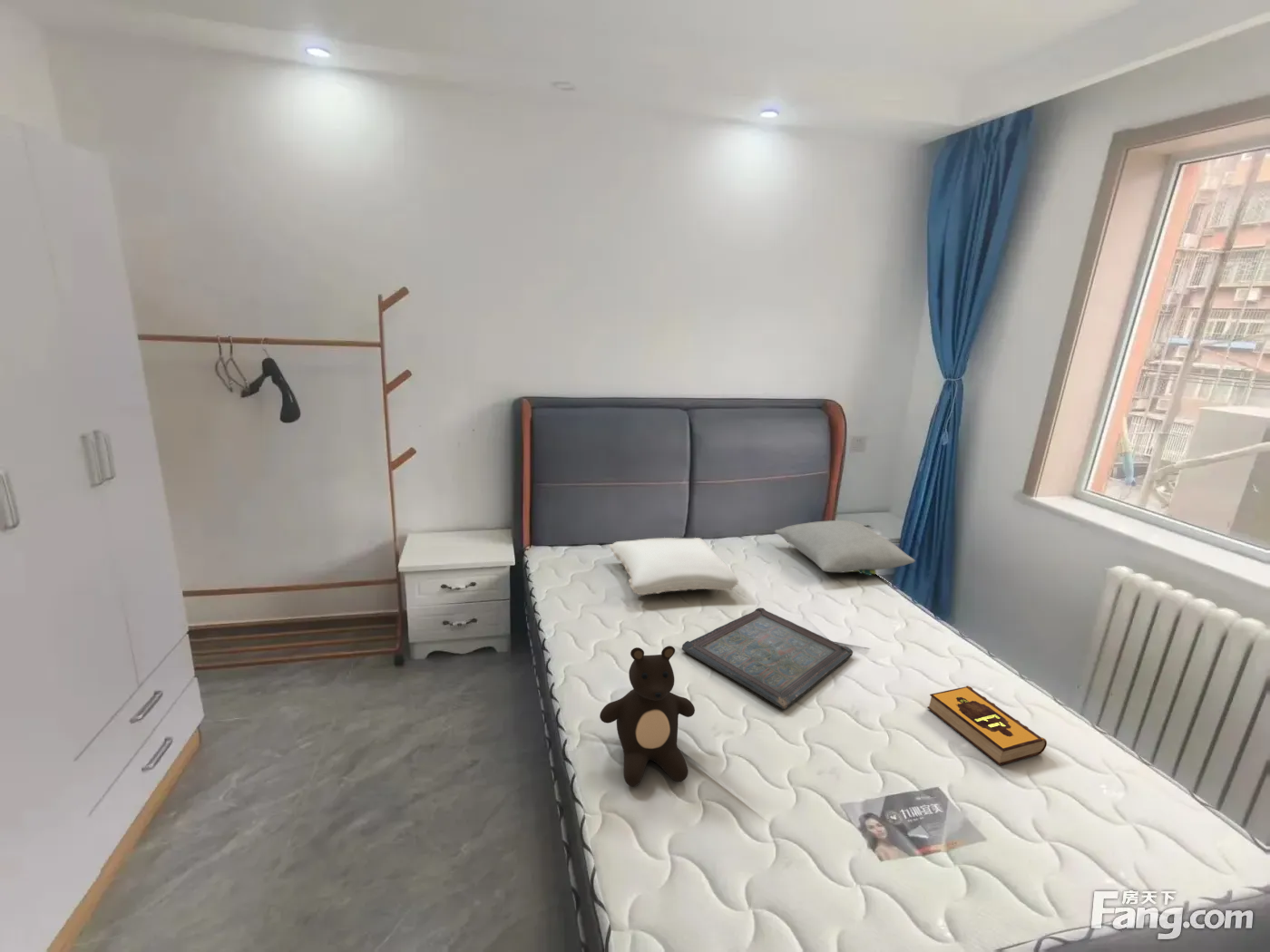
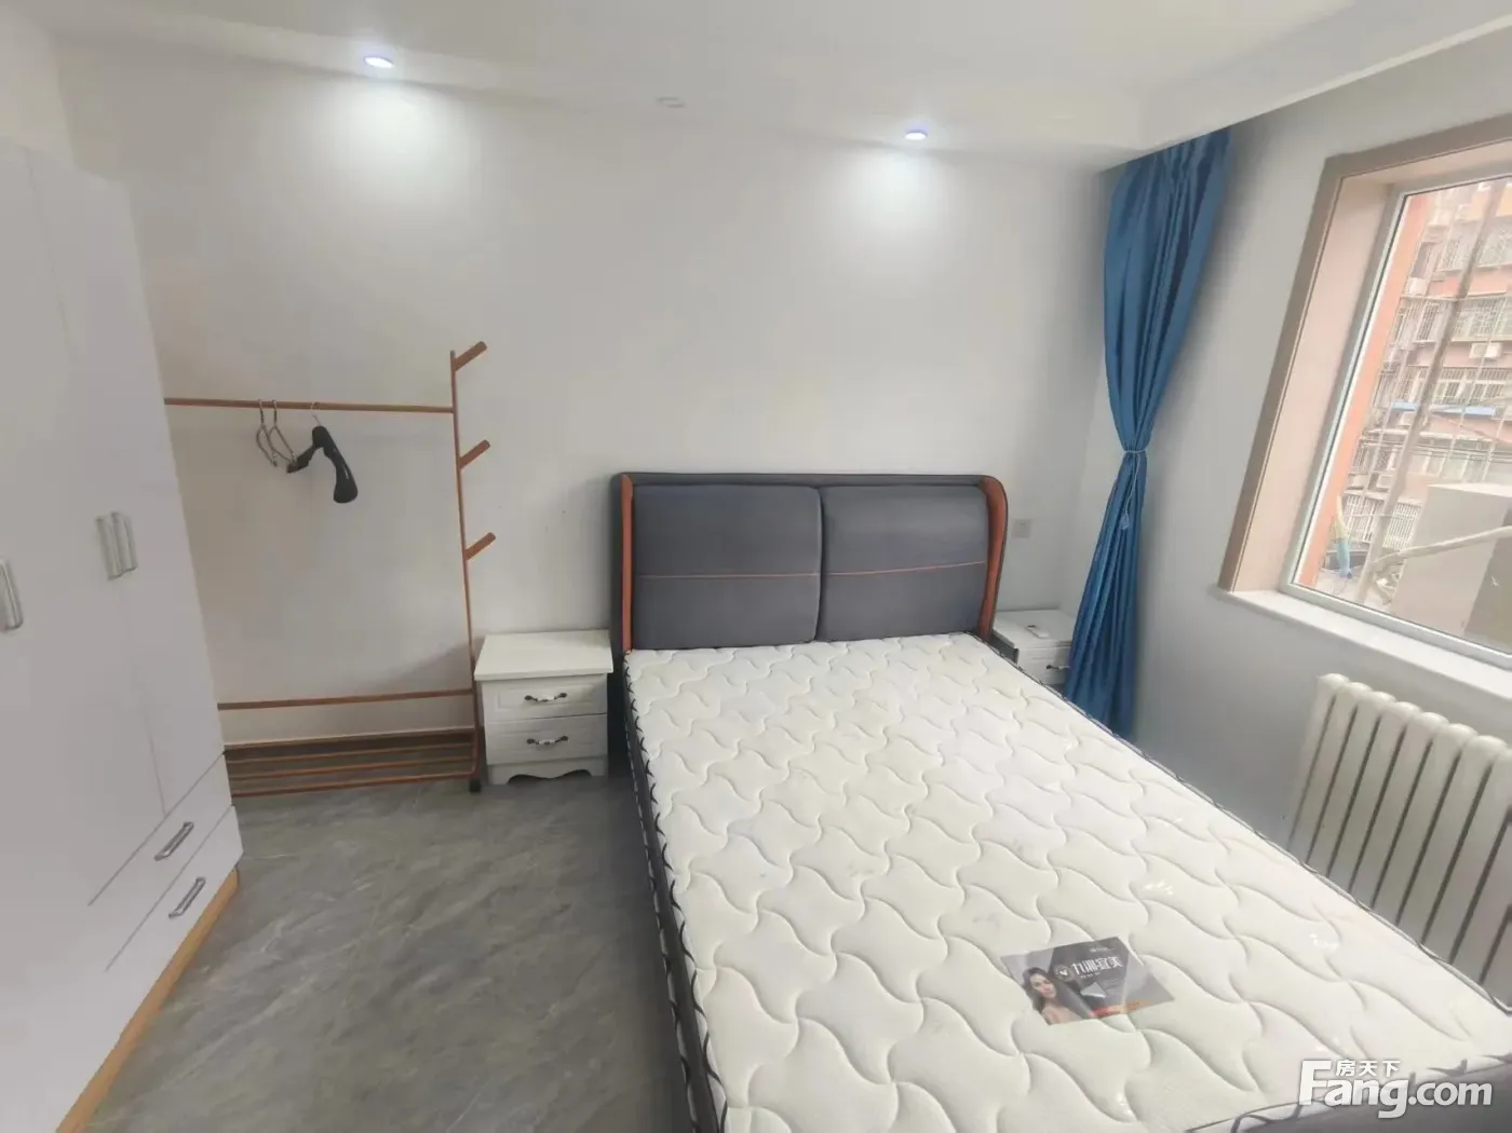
- pillow (670, 564)
- pillow (841, 545)
- hardback book (984, 722)
- teddy bear (652, 710)
- serving tray (769, 651)
